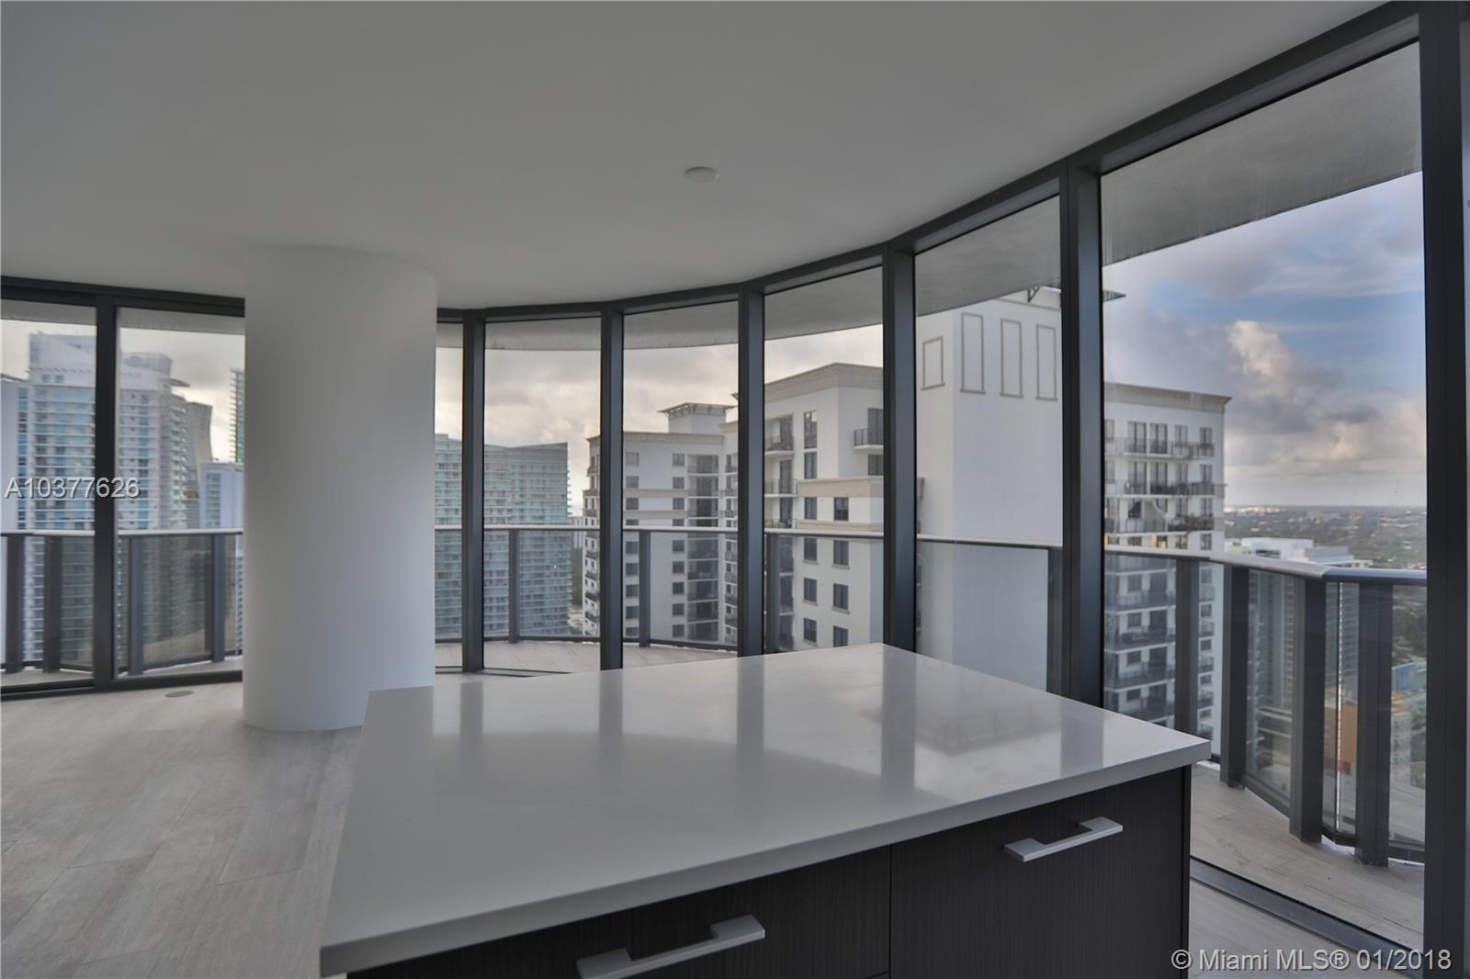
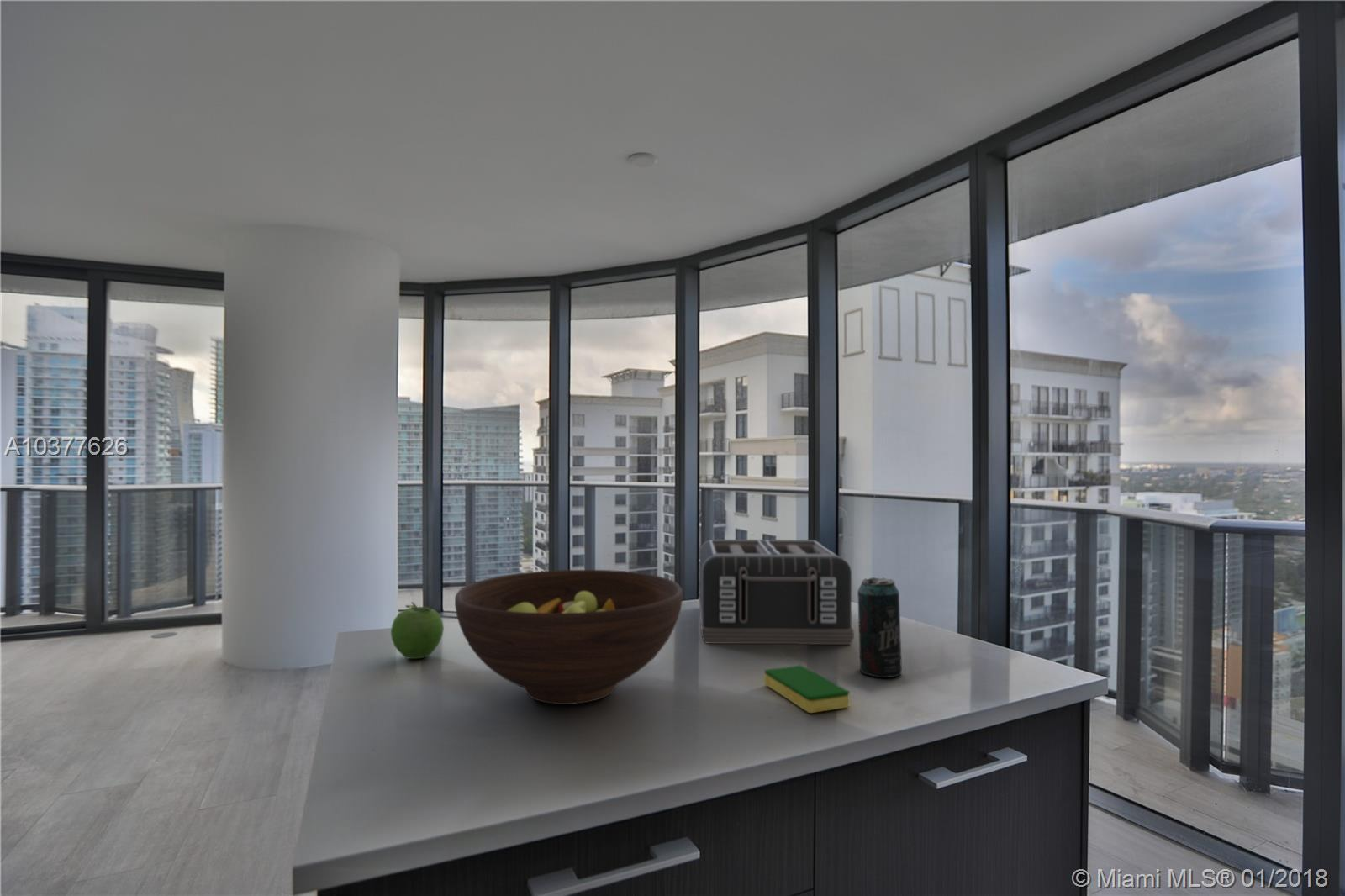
+ fruit (417, 629)
+ beverage can (879, 625)
+ dish sponge (804, 687)
+ toaster (769, 587)
+ fruit bowl (571, 640)
